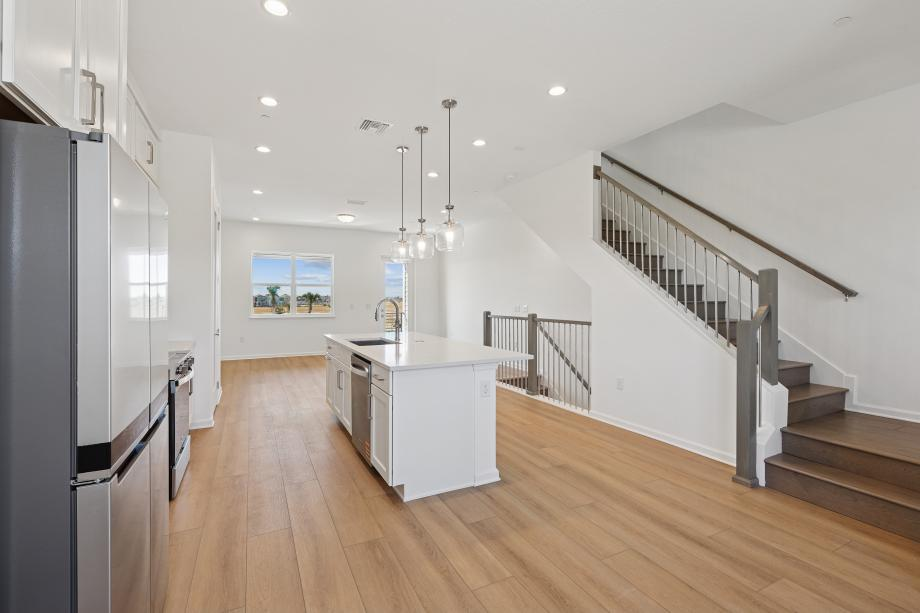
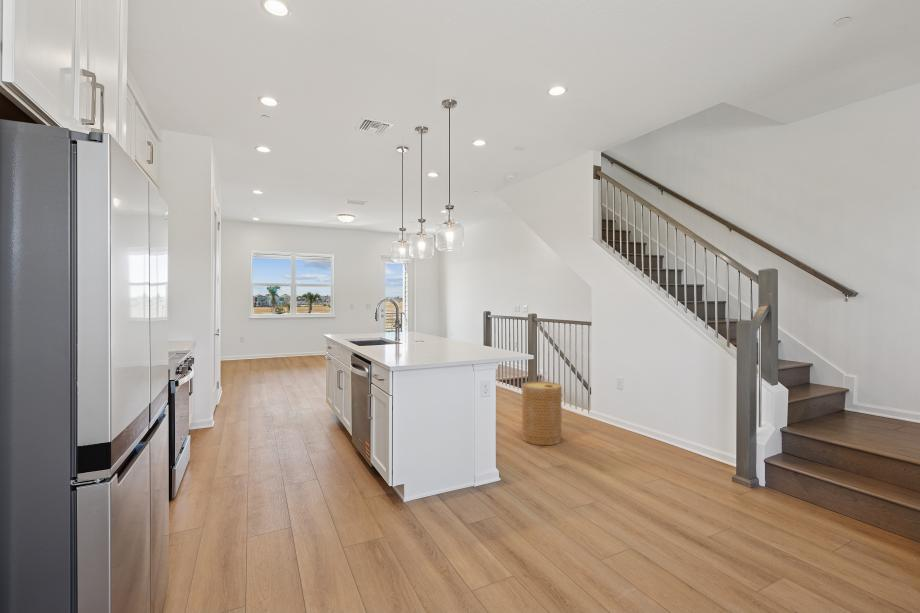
+ basket (541, 411)
